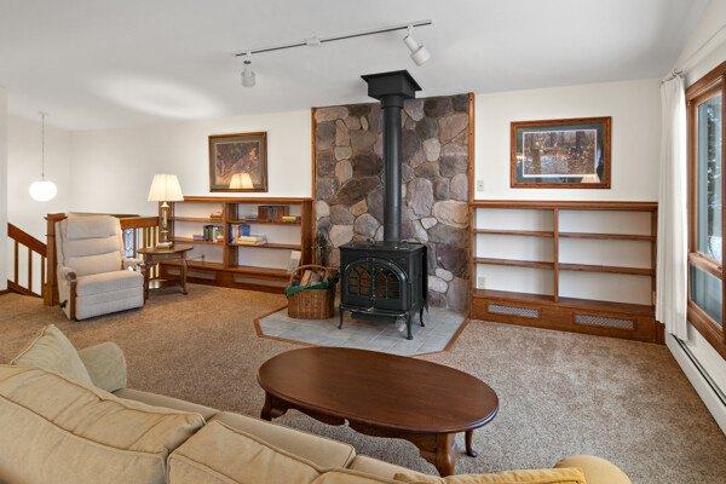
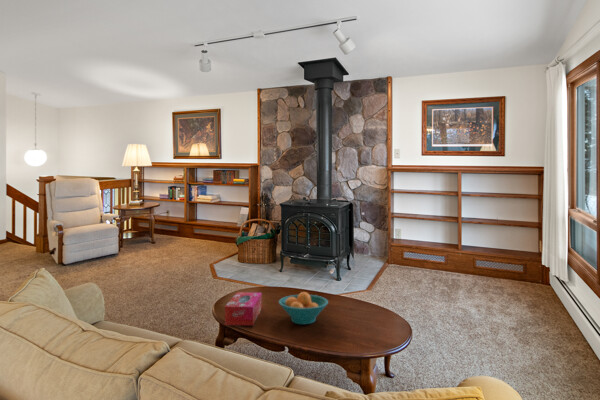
+ tissue box (244, 307)
+ fruit bowl (303, 306)
